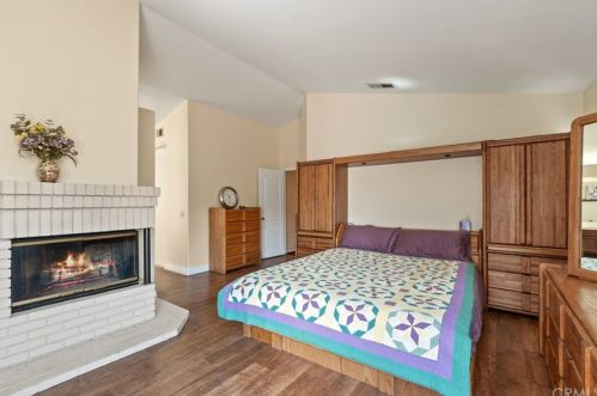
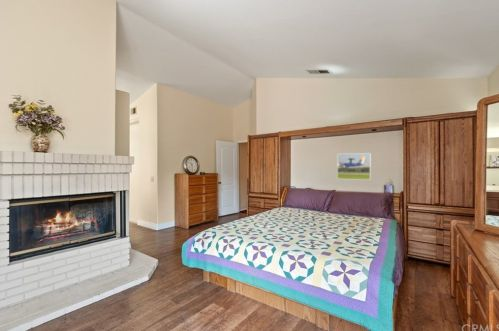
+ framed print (353, 166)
